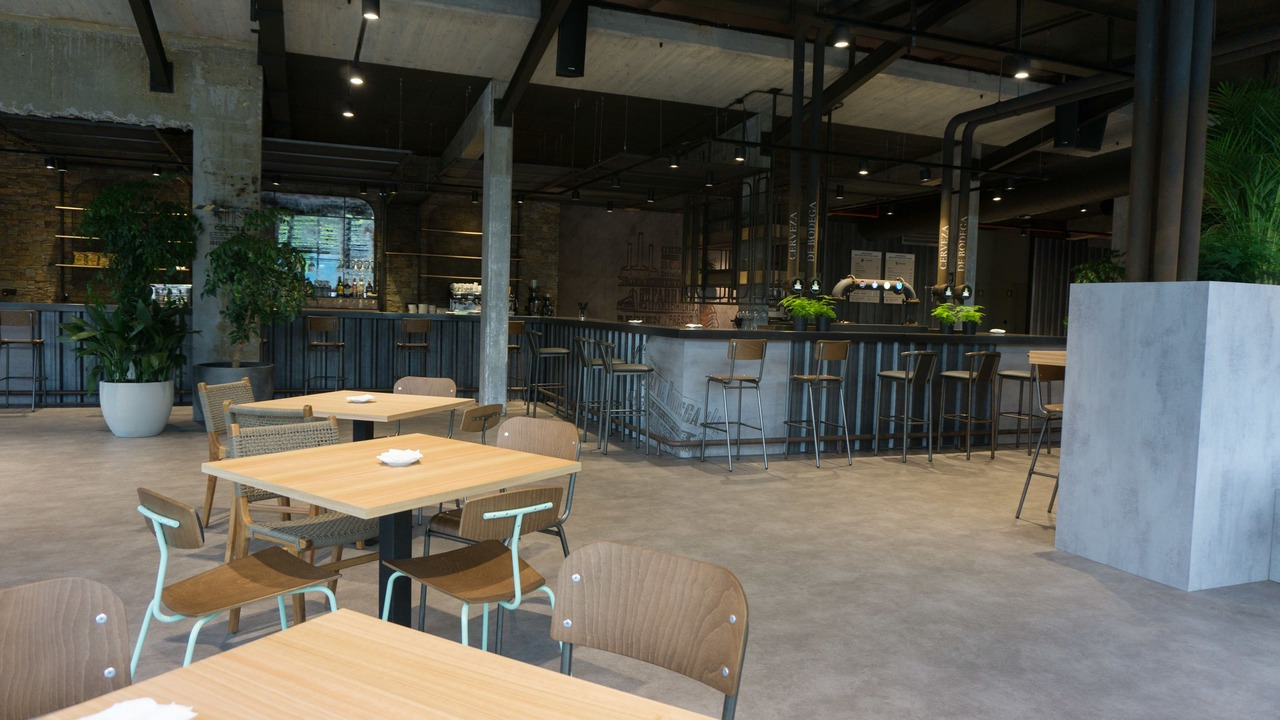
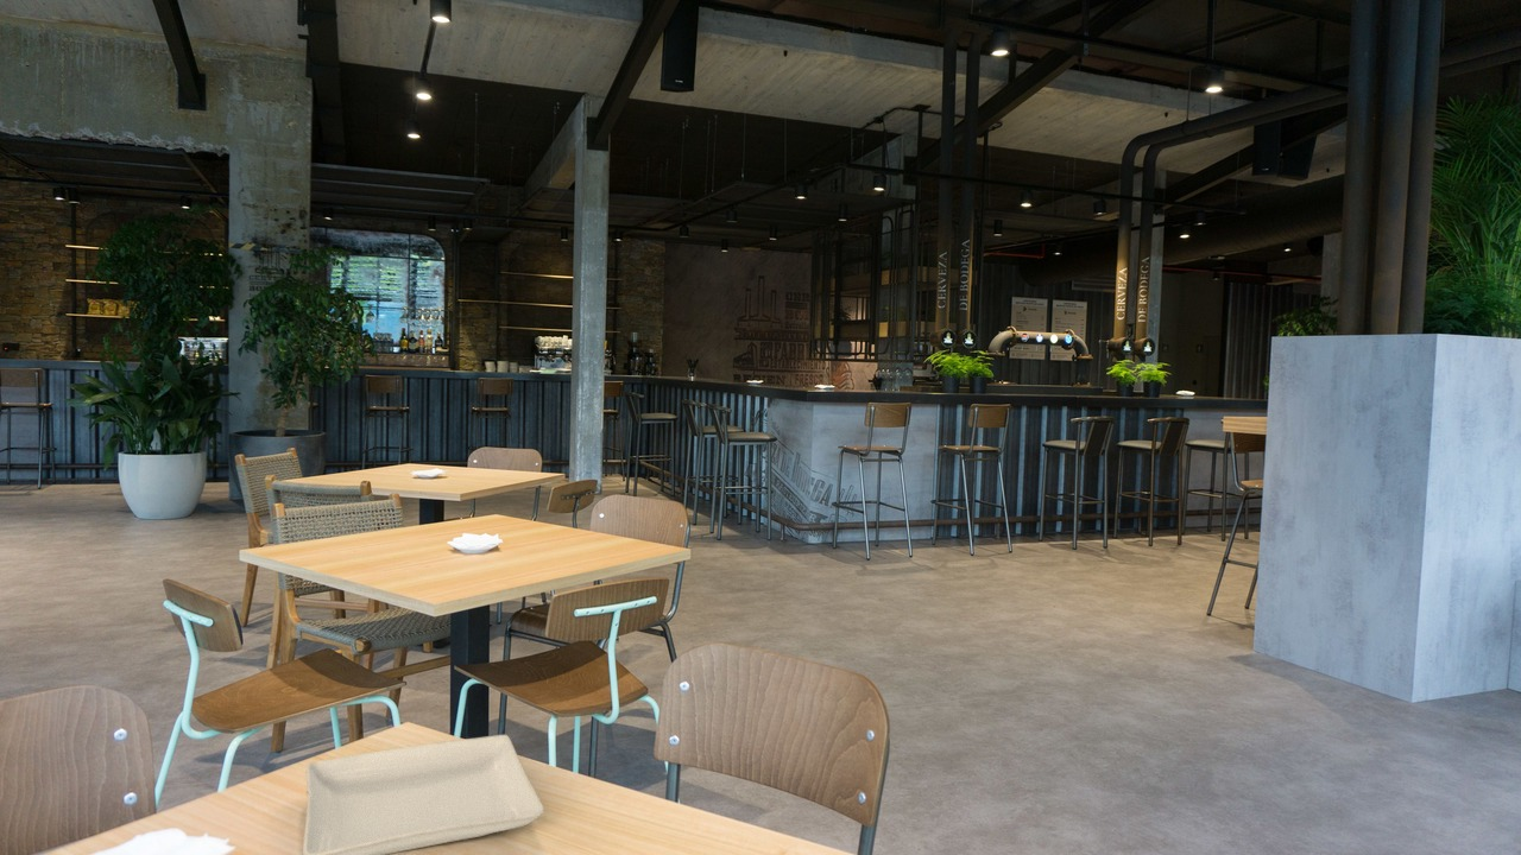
+ square plate (419, 796)
